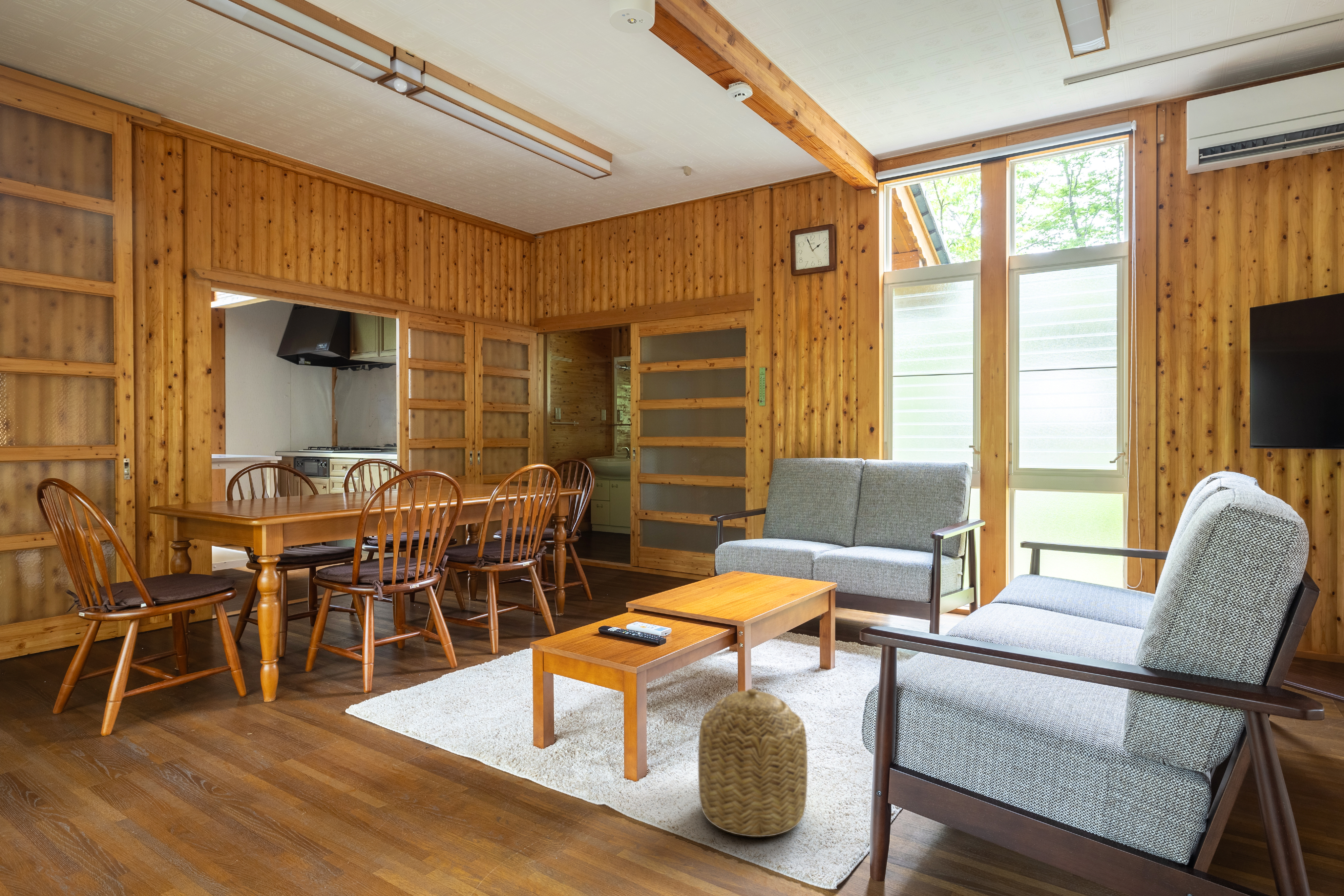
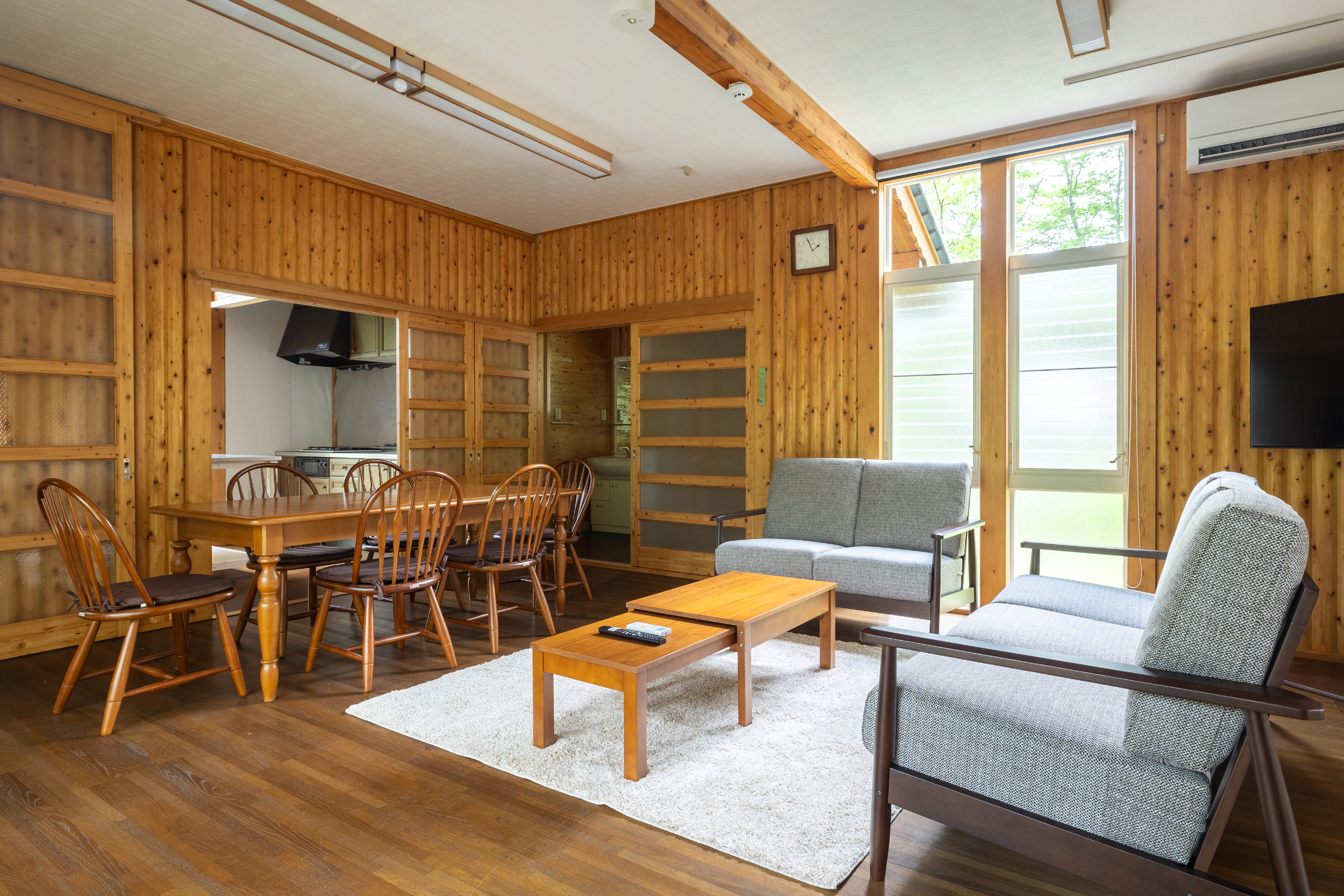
- basket (752, 753)
